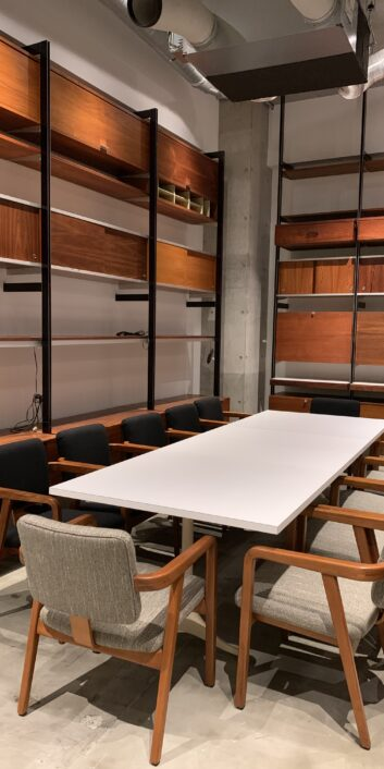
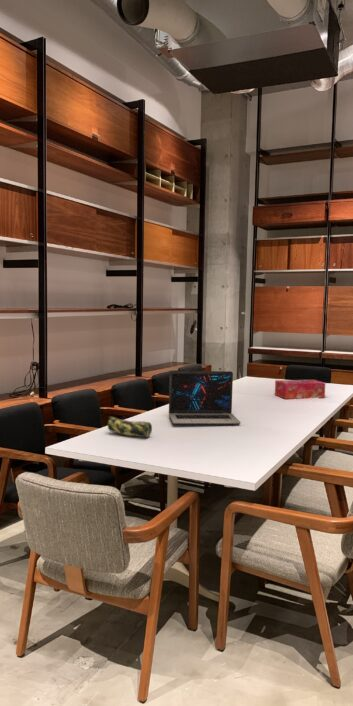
+ tissue box (299, 389)
+ pencil case (128, 427)
+ laptop (204, 397)
